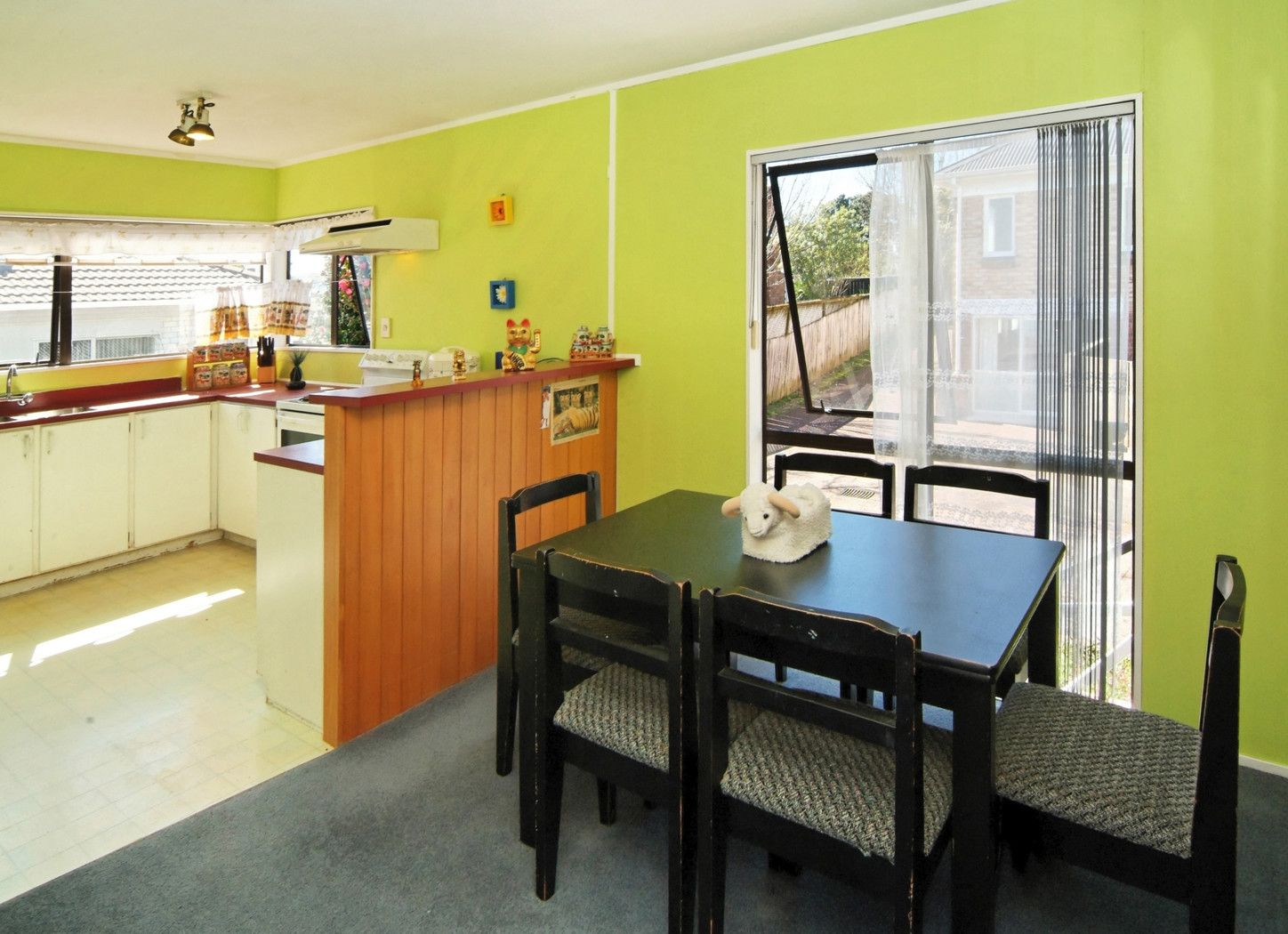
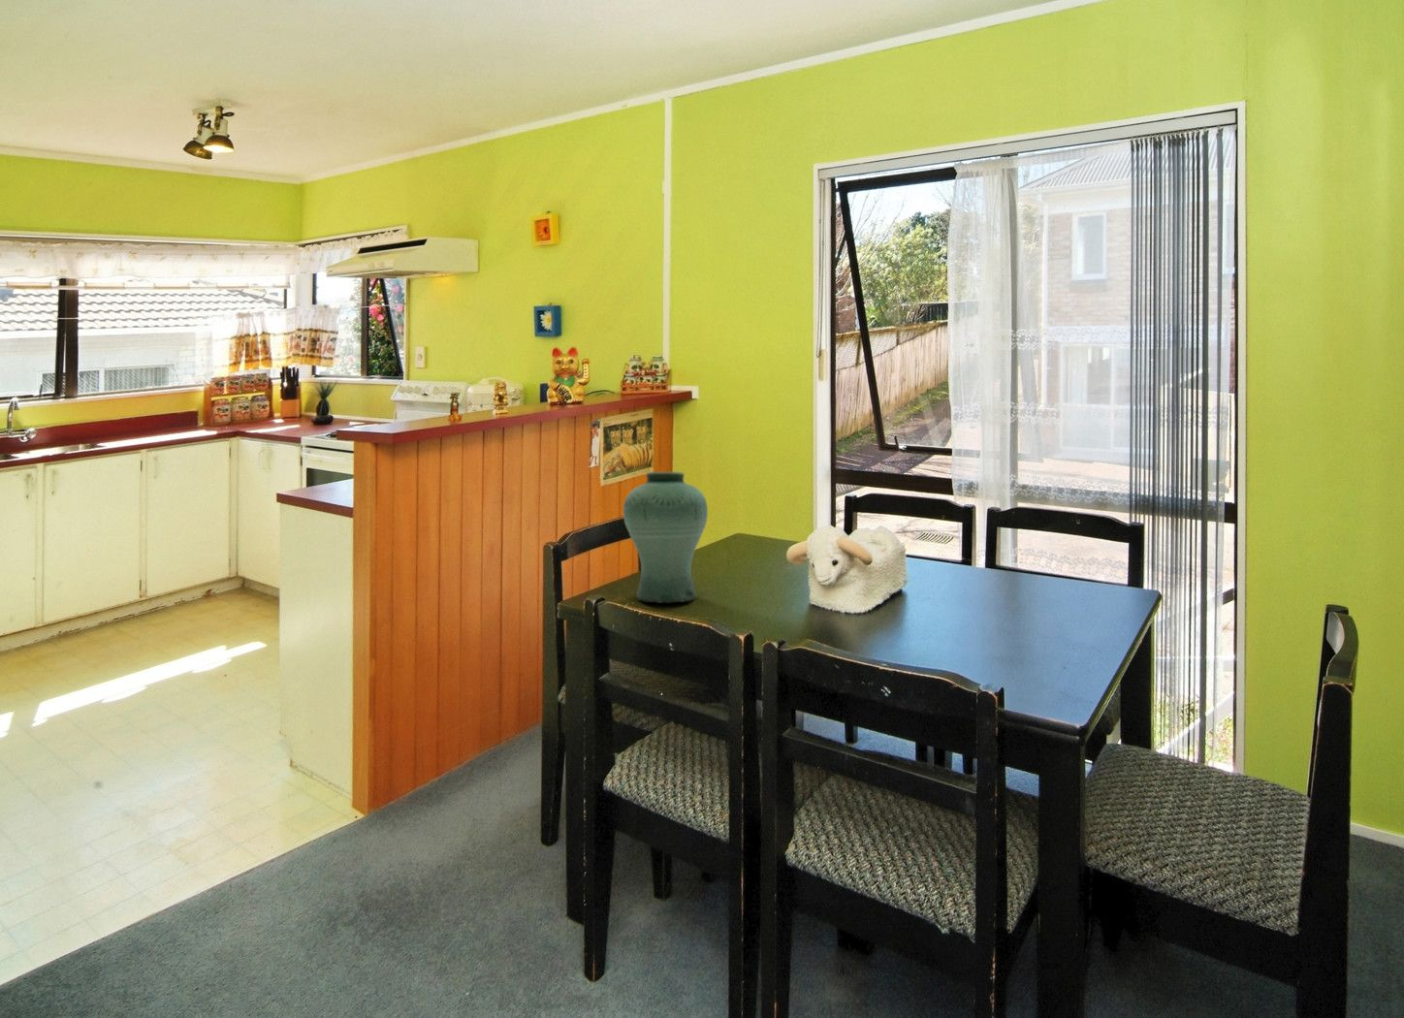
+ vase (665, 535)
